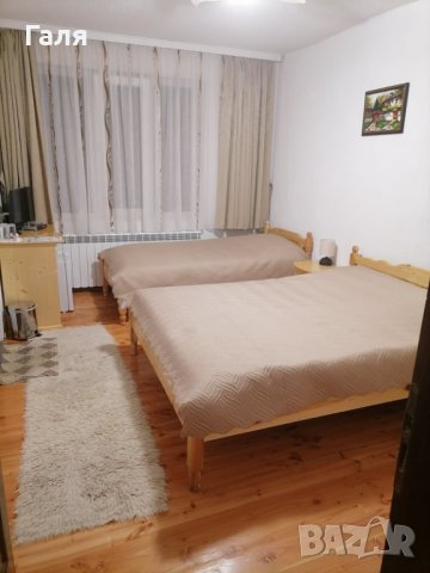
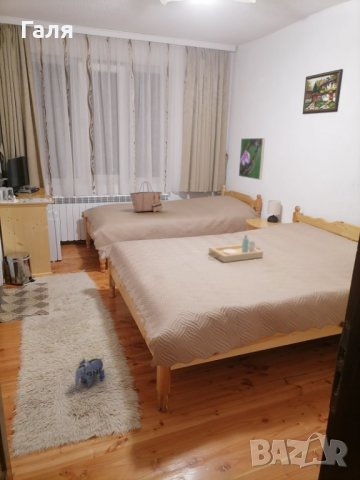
+ serving tray (236, 245)
+ plush toy (89, 371)
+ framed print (251, 158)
+ tote bag (146, 196)
